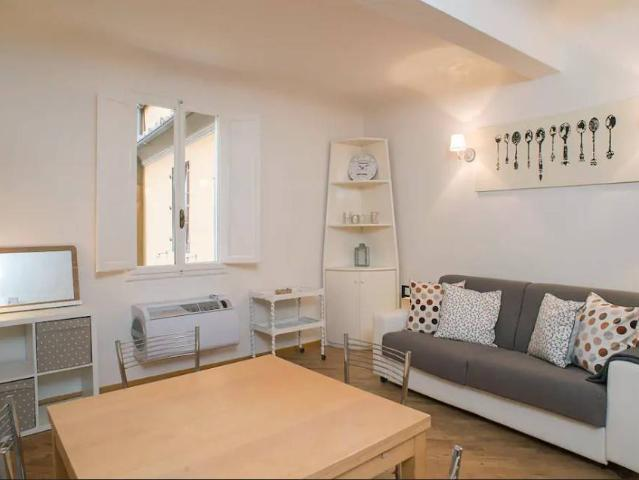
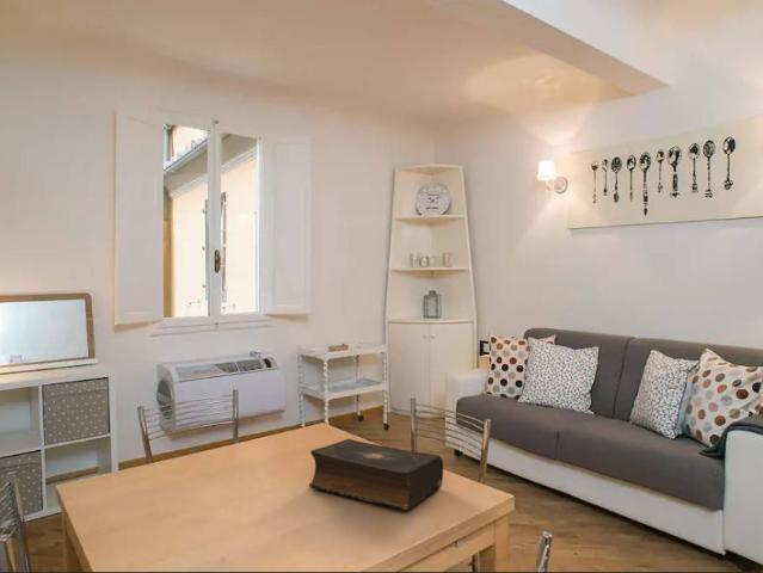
+ book (375, 469)
